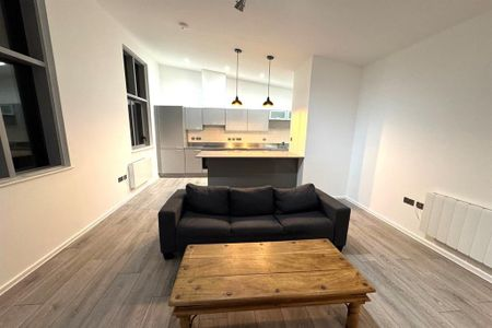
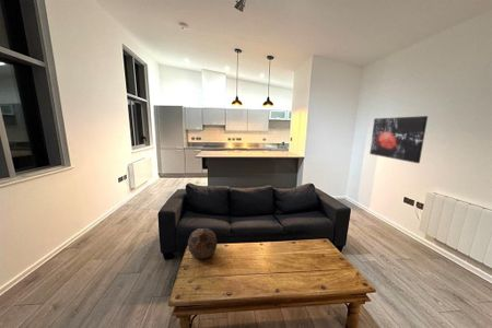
+ soccer ball (202, 242)
+ wall art (394, 138)
